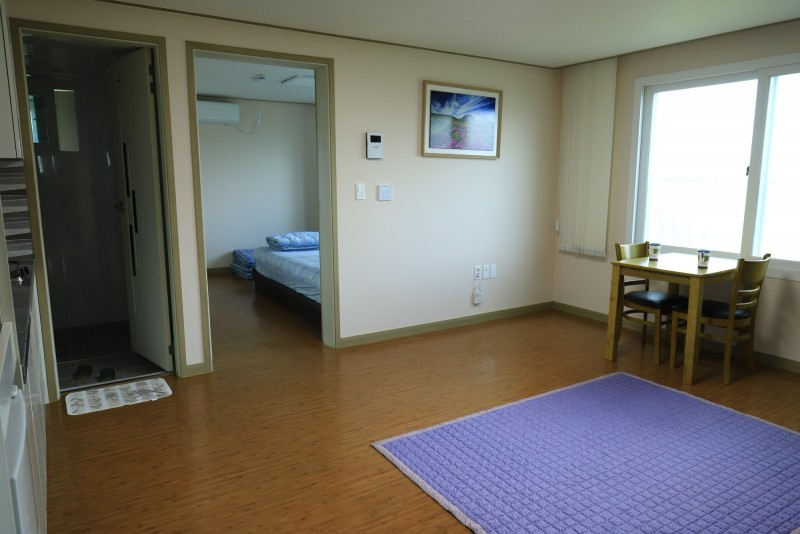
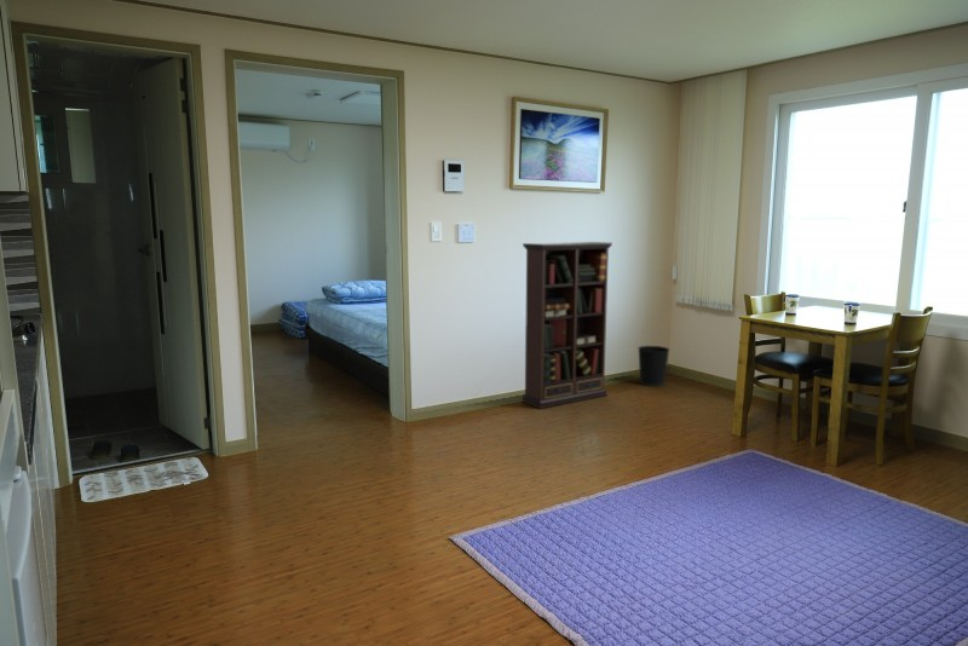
+ bookcase (566, 322)
+ wastebasket (652, 365)
